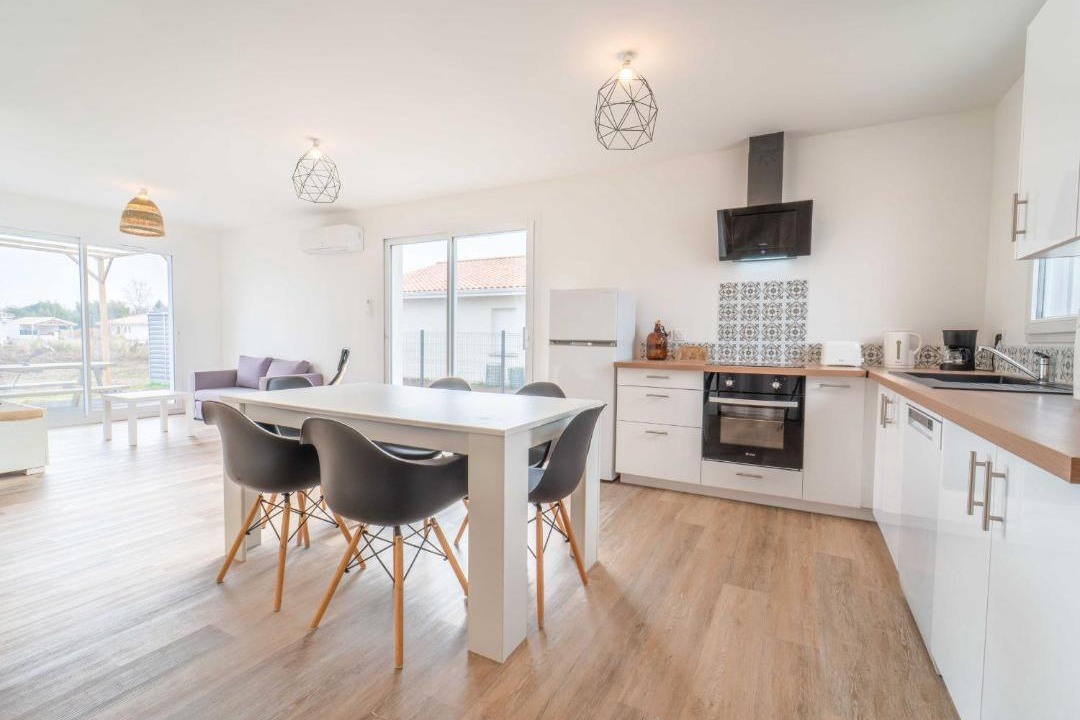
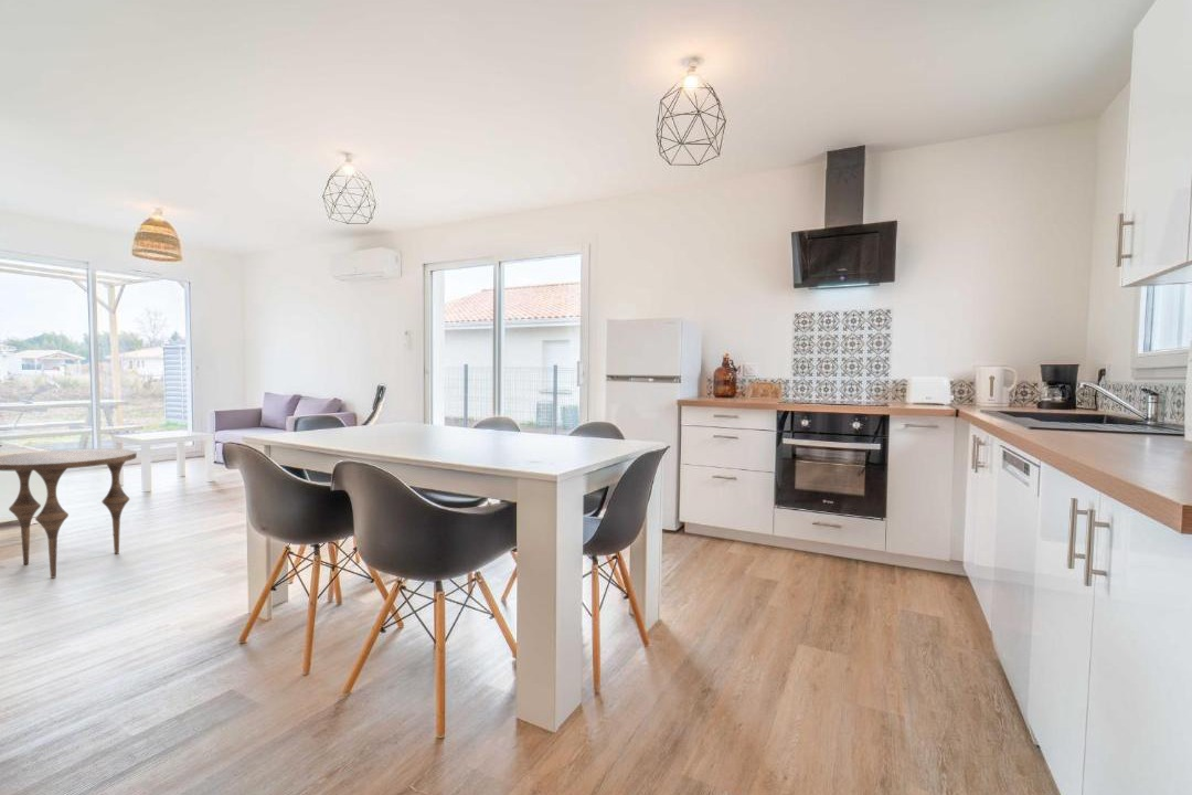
+ side table (64, 510)
